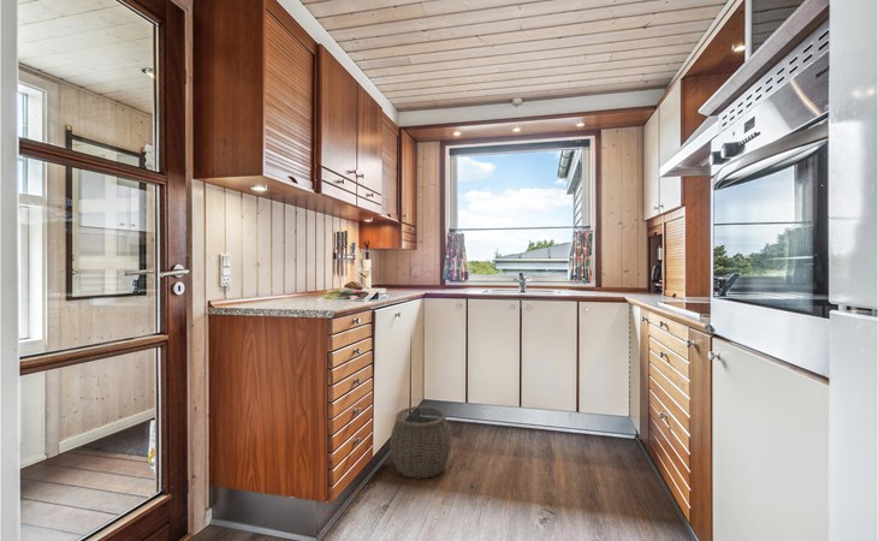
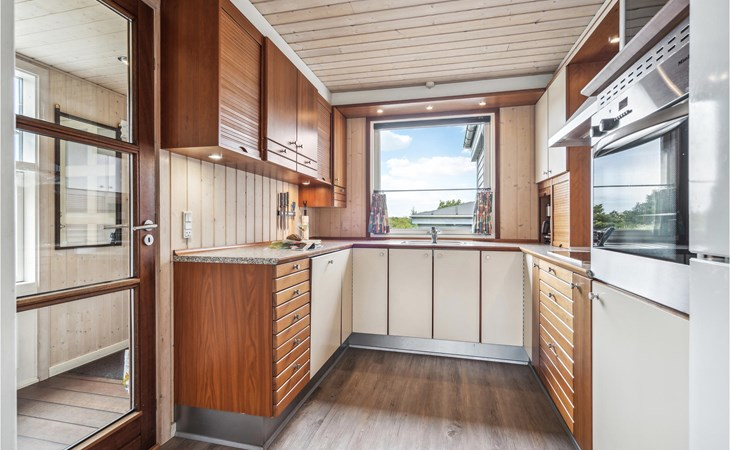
- woven basket (420, 440)
